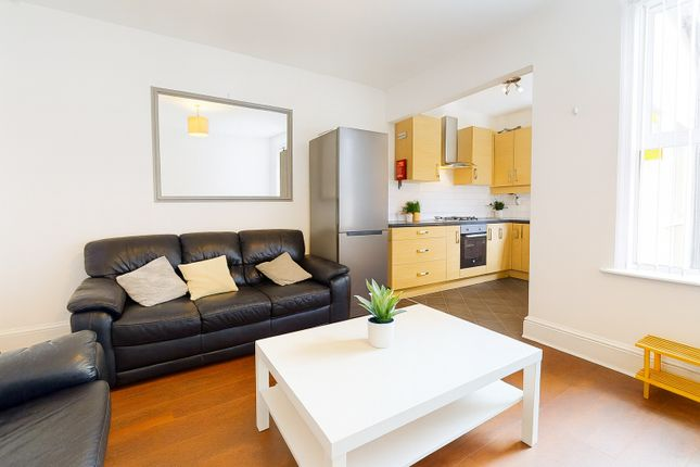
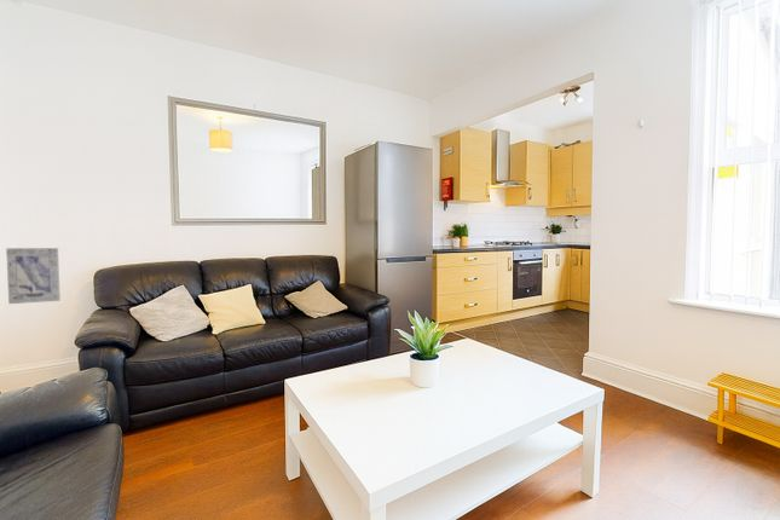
+ wall art (34, 275)
